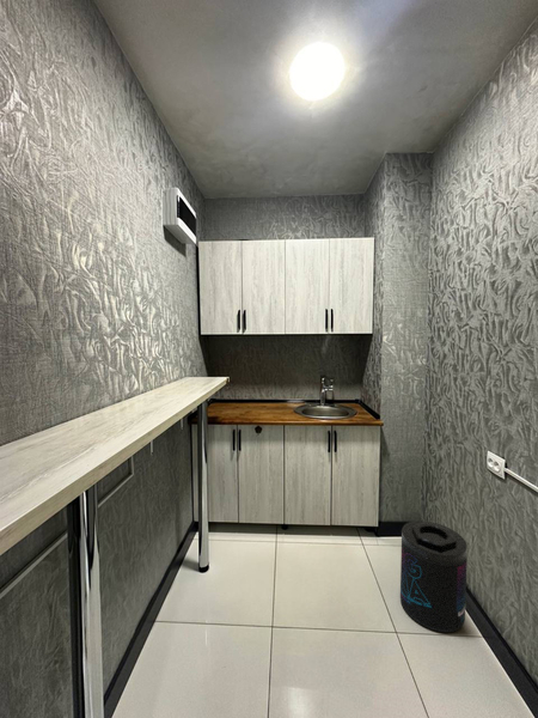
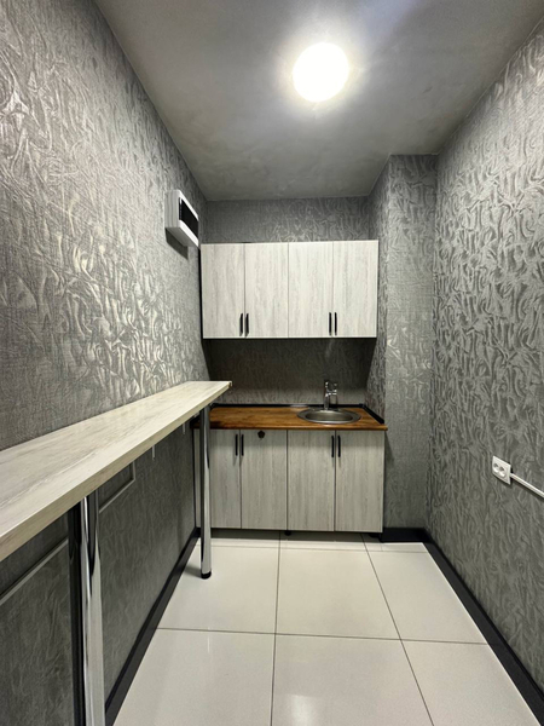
- supplement container (432, 571)
